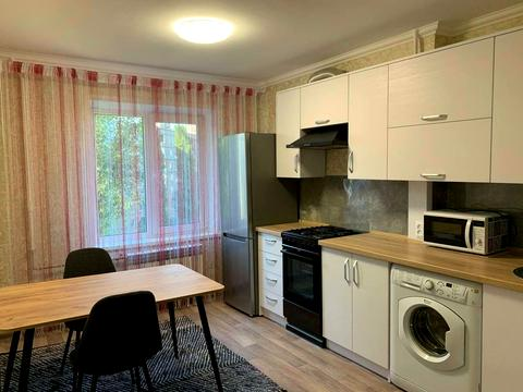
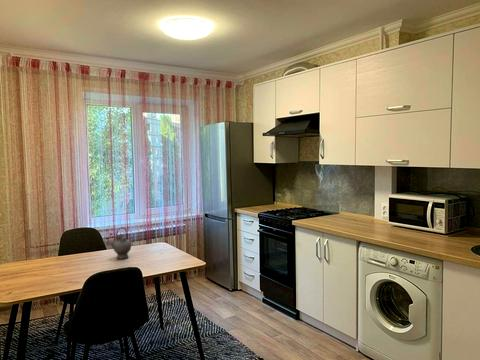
+ teapot (120, 242)
